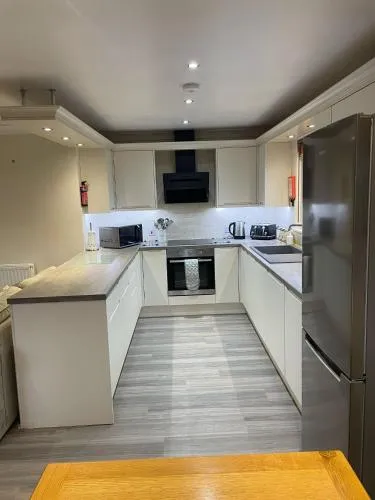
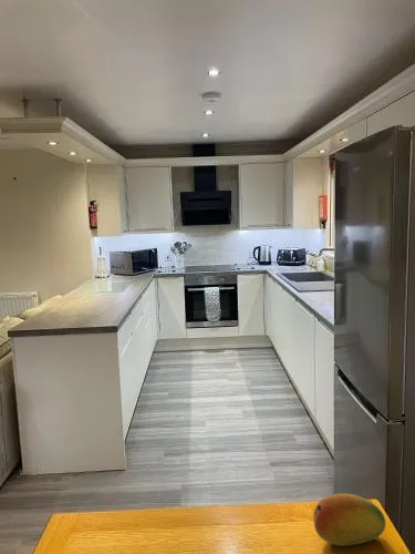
+ fruit (350, 517)
